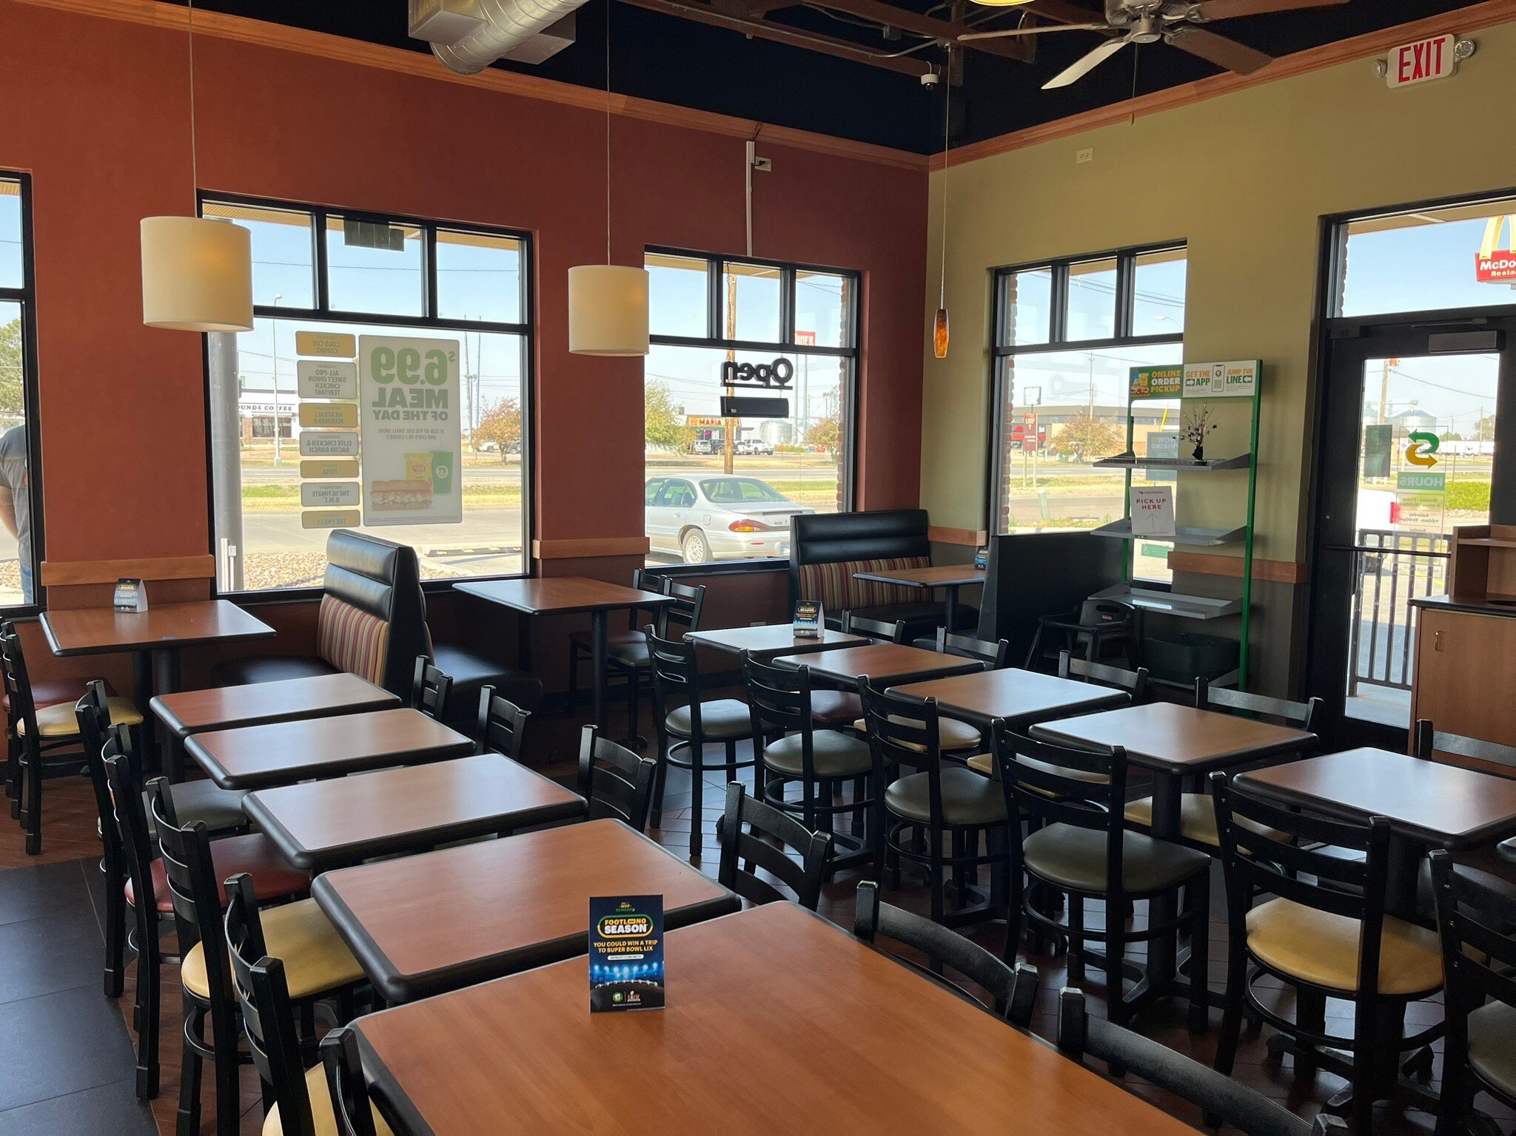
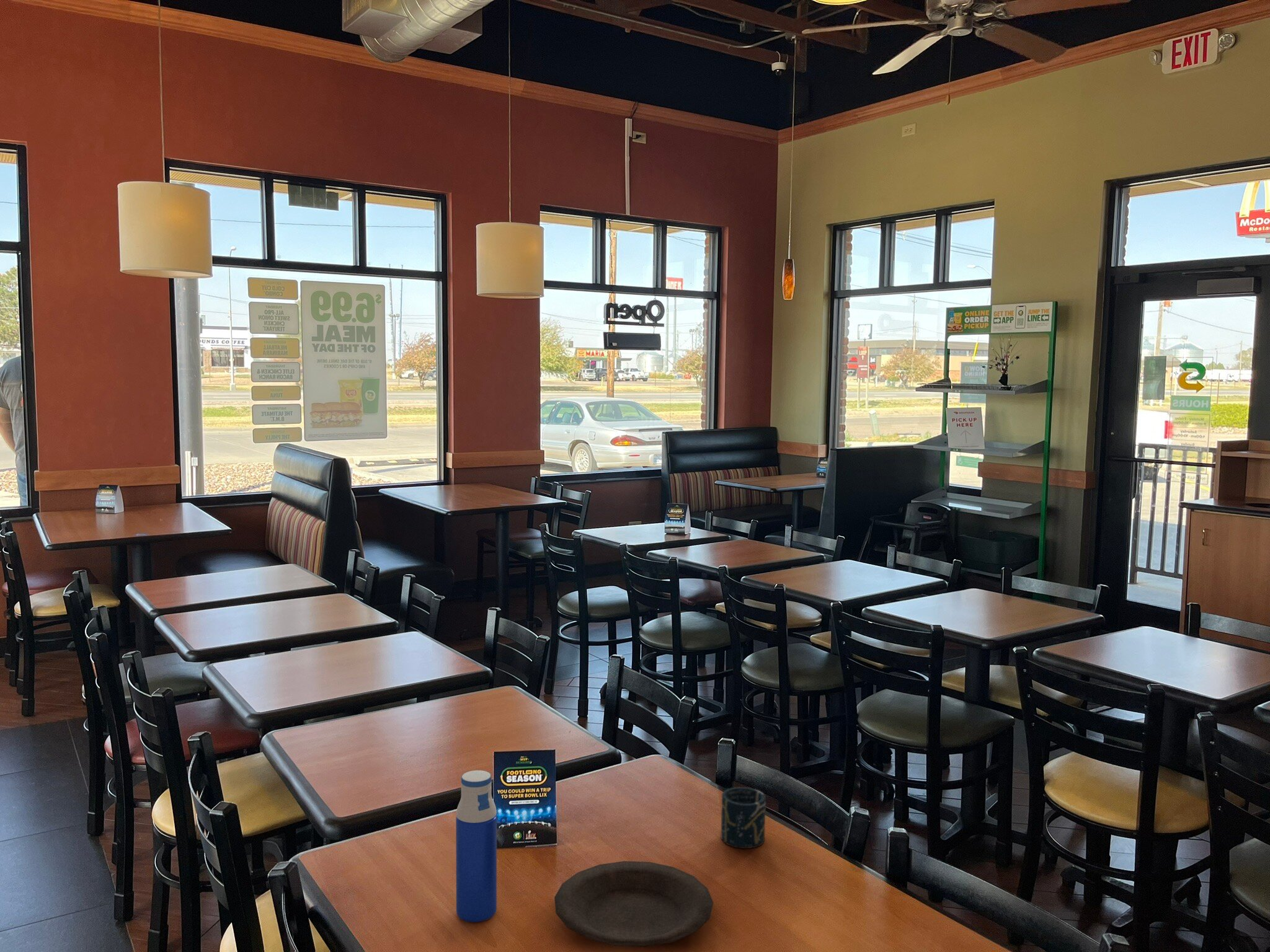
+ water bottle (476, 844)
+ cup (742, 820)
+ plate (633, 907)
